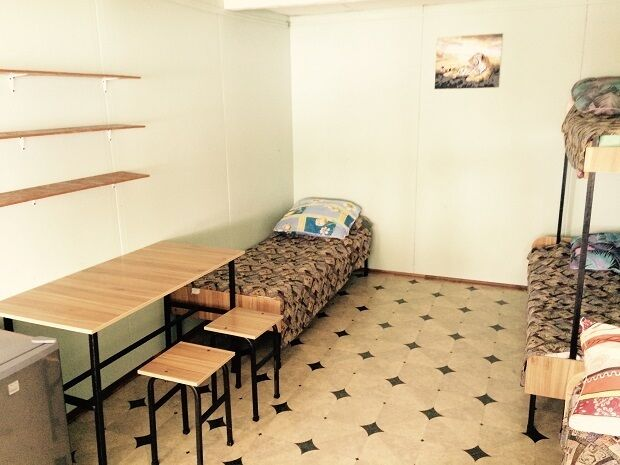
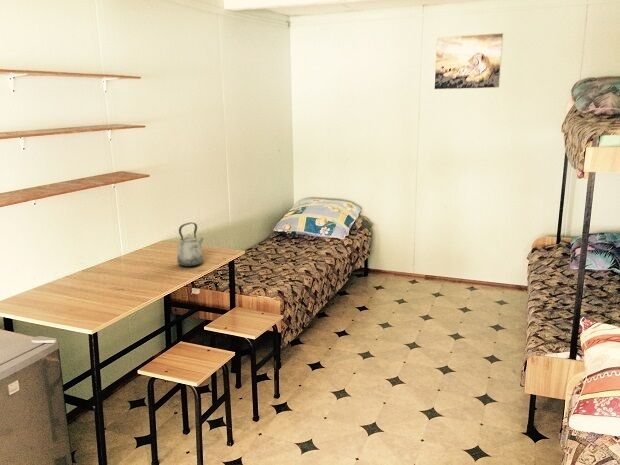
+ kettle (192, 243)
